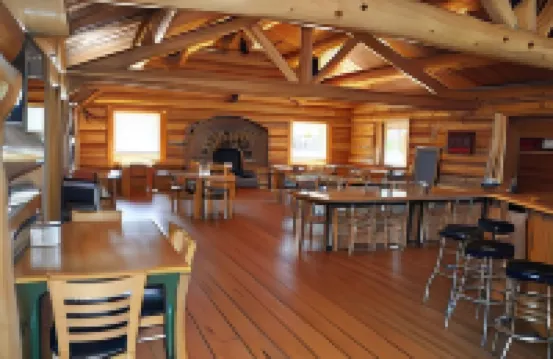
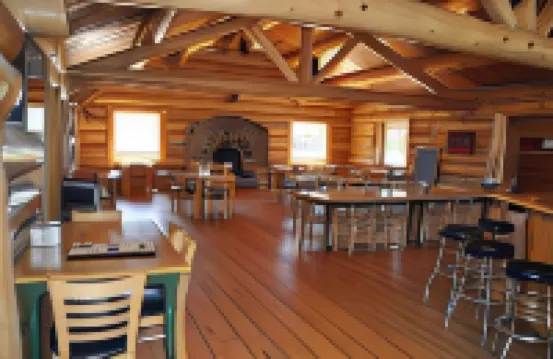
+ board game (113, 243)
